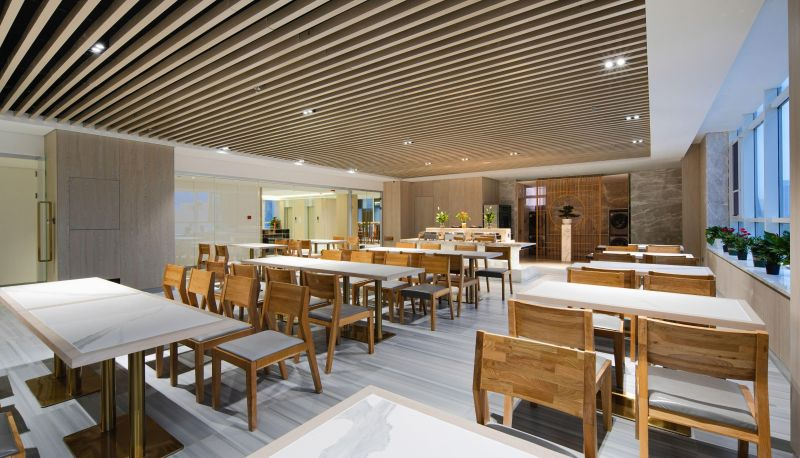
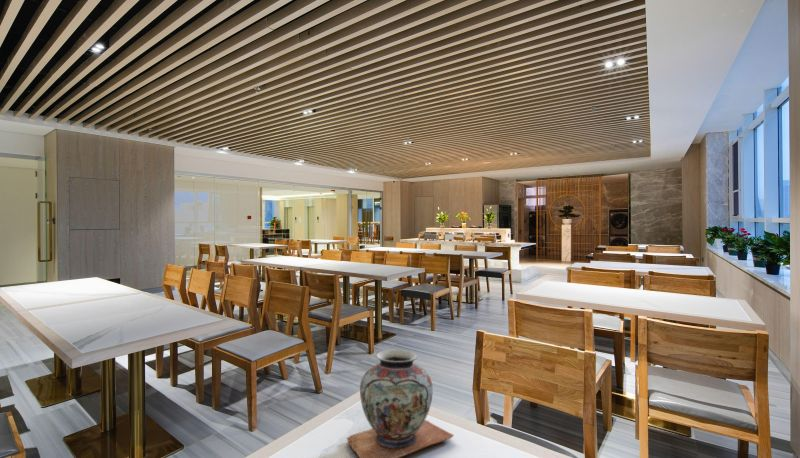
+ decorative vase (400, 397)
